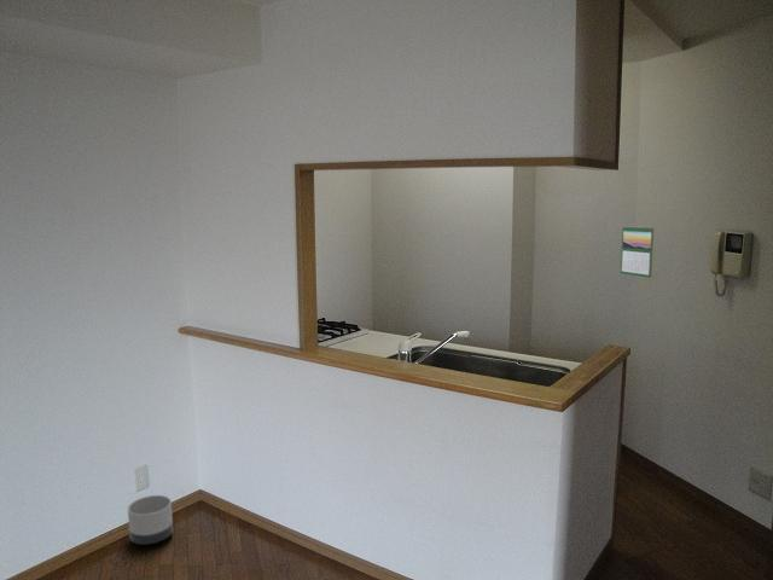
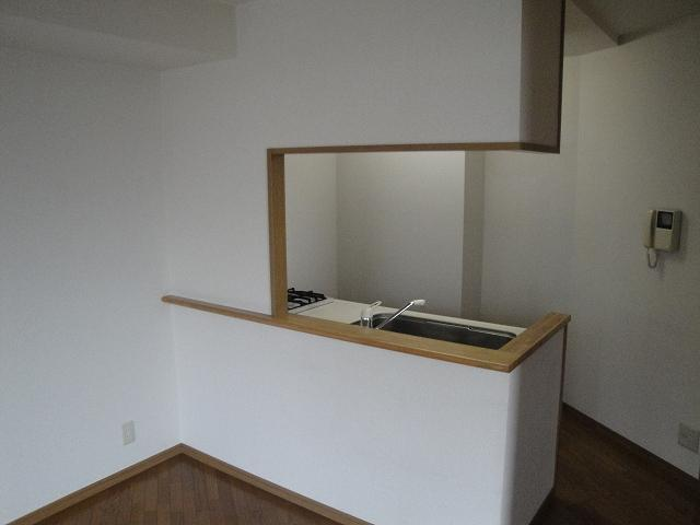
- calendar (637, 250)
- planter (150, 522)
